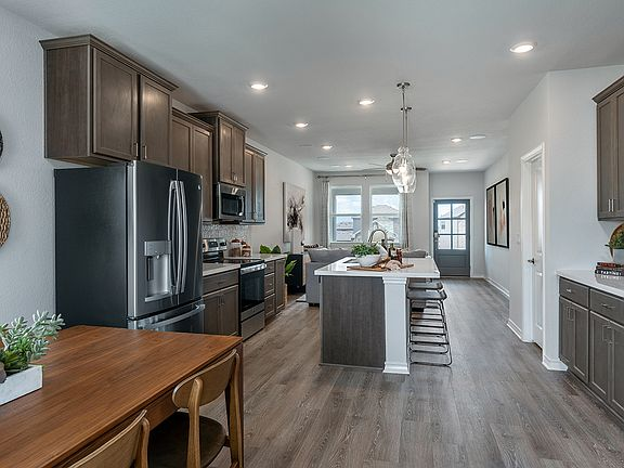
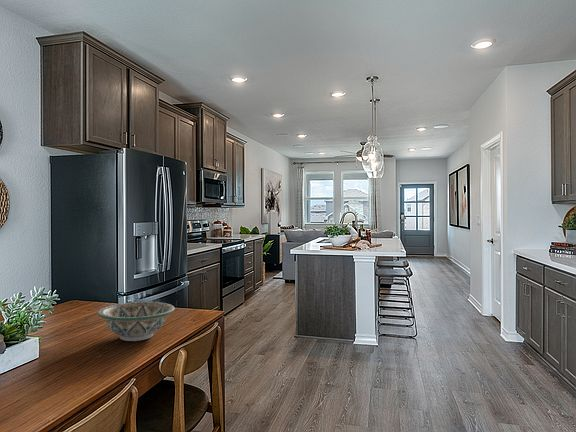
+ decorative bowl (137, 322)
